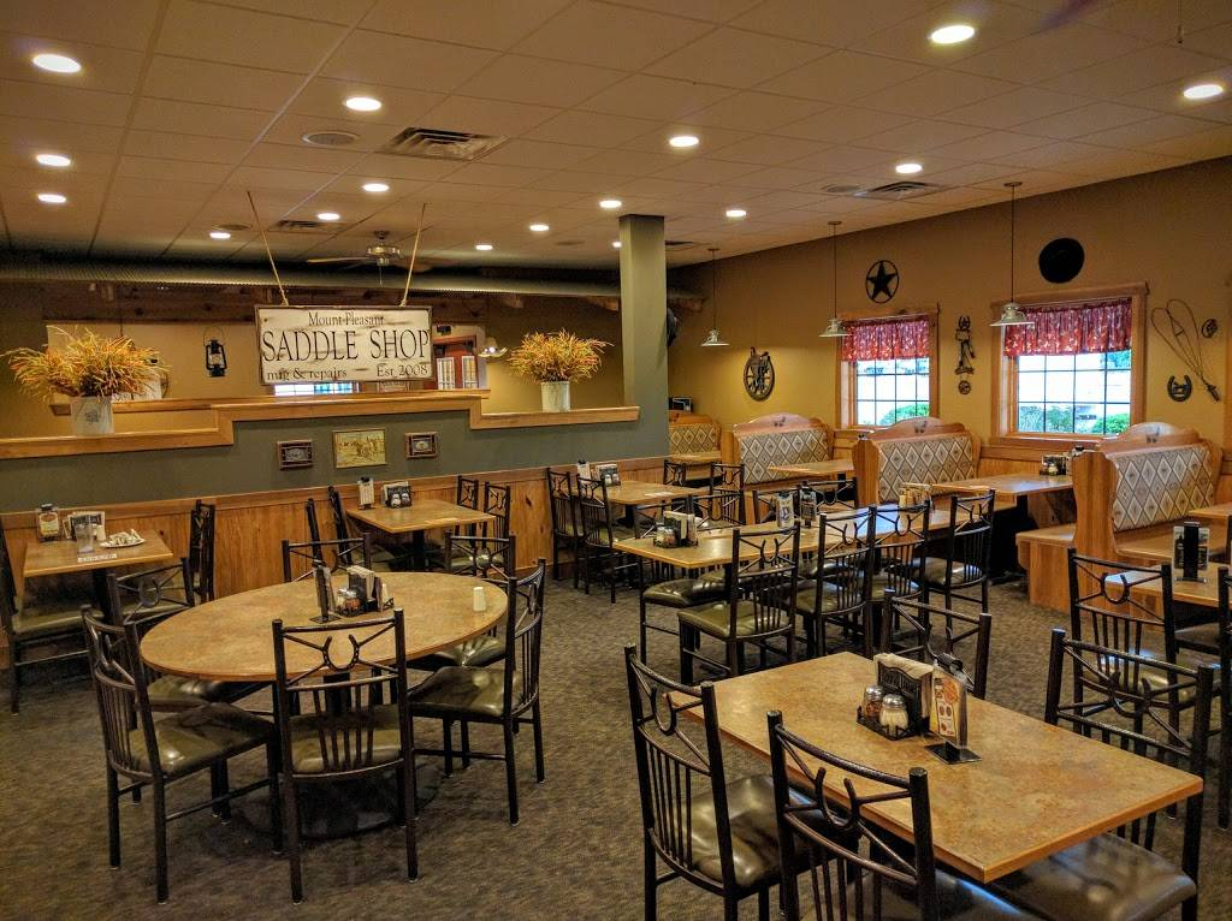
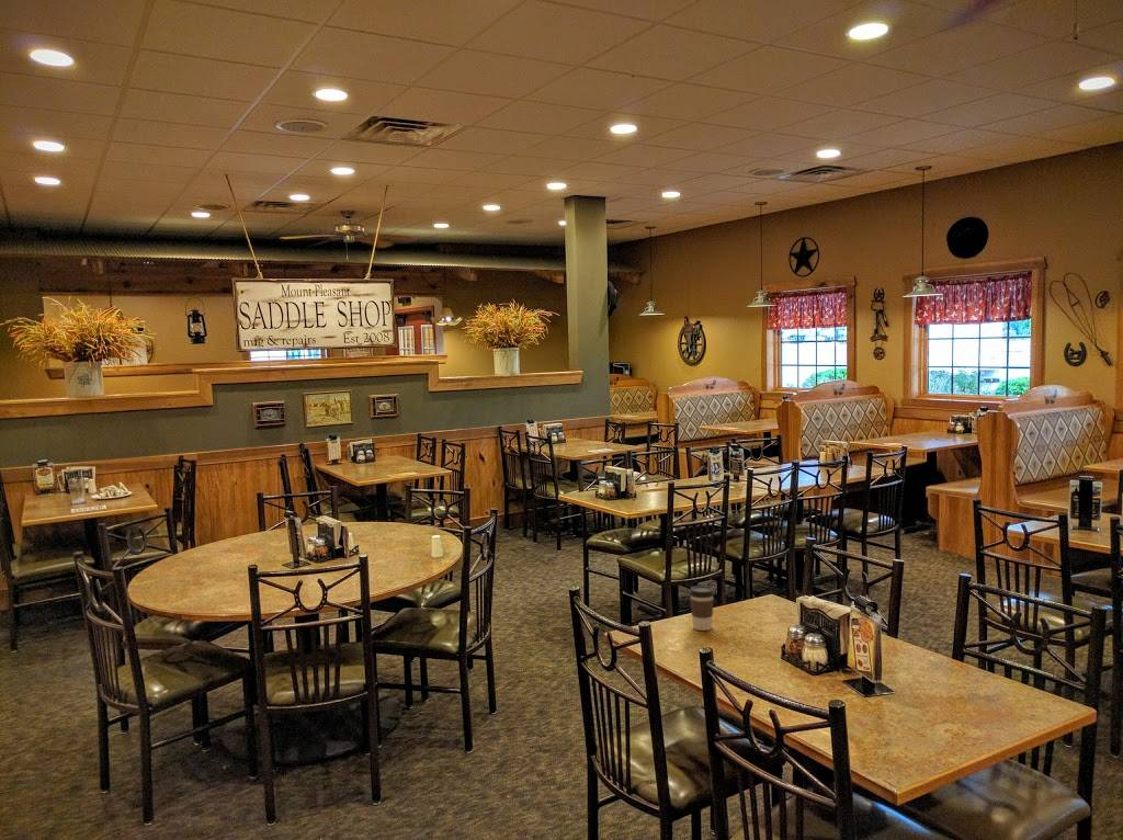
+ coffee cup (702, 608)
